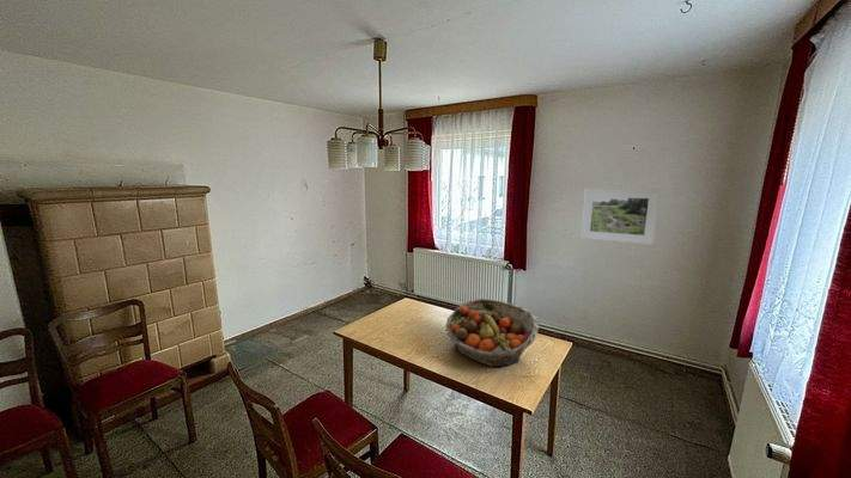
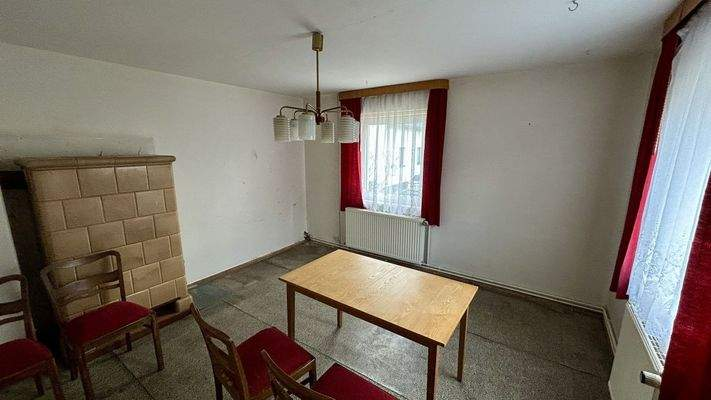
- fruit basket (490, 330)
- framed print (618, 215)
